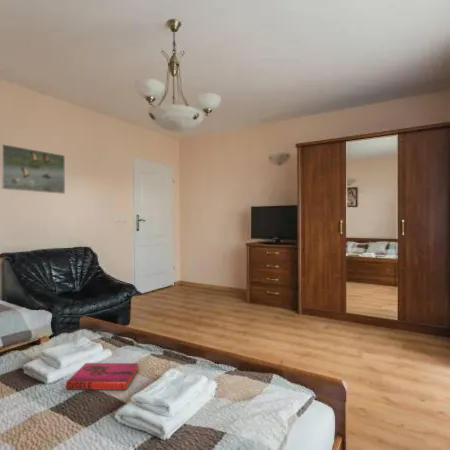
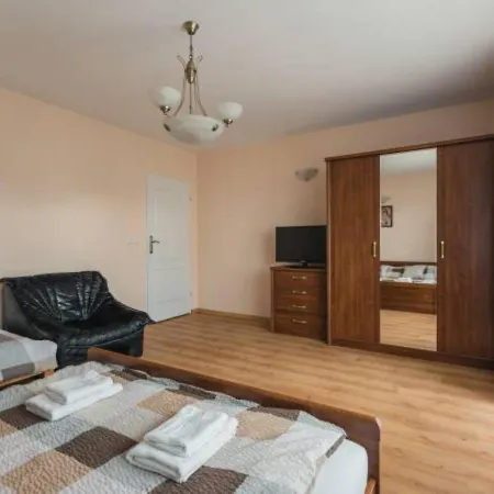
- hardback book (104, 375)
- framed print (35, 170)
